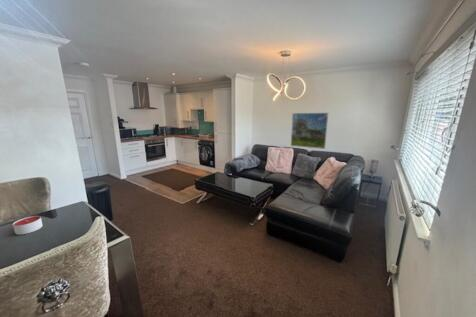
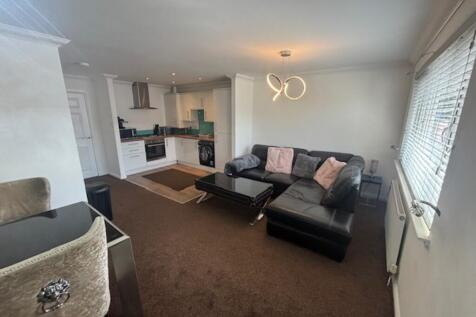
- candle (28, 224)
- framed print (308, 130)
